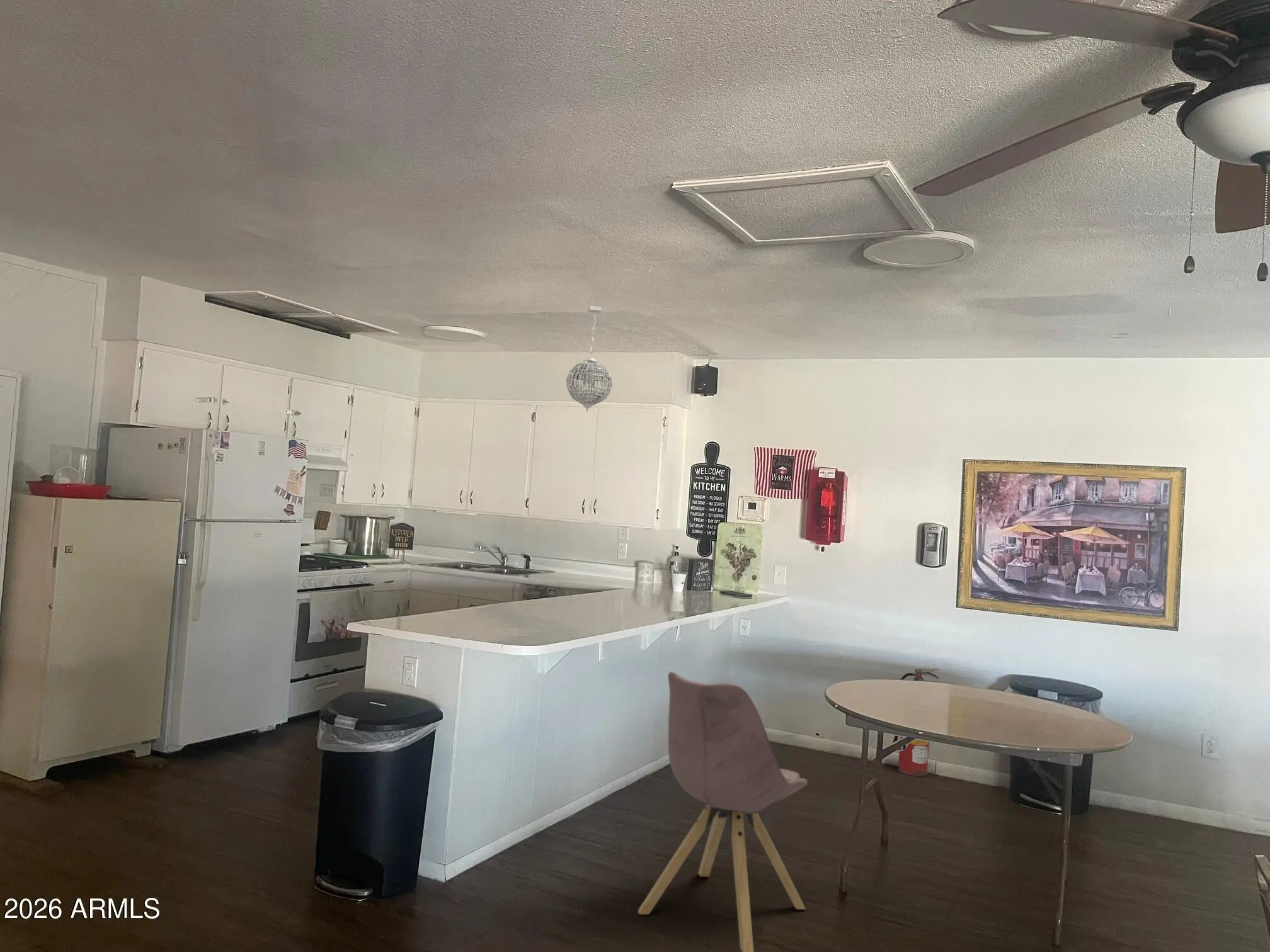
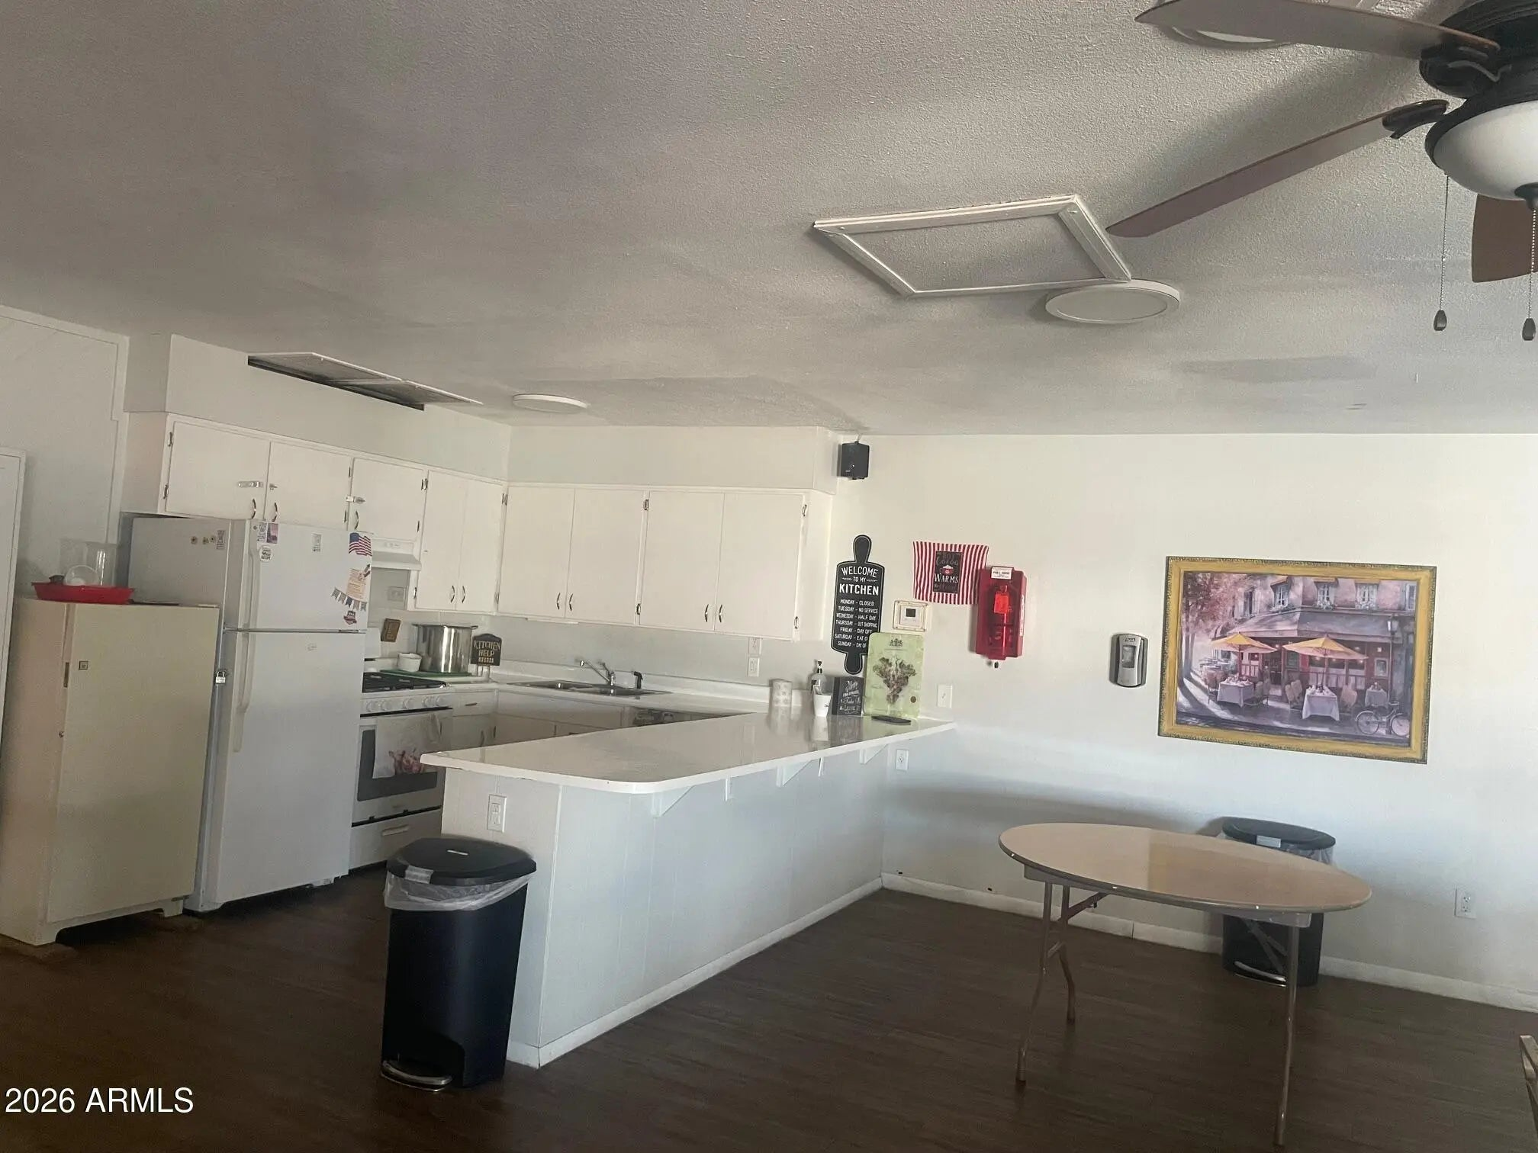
- pendant light (591, 360)
- chair (727, 790)
- fire extinguisher (915, 740)
